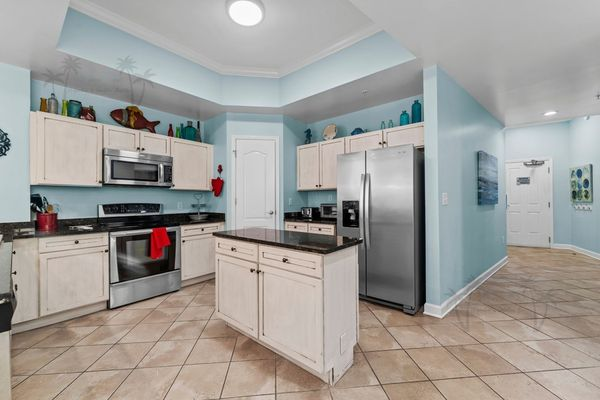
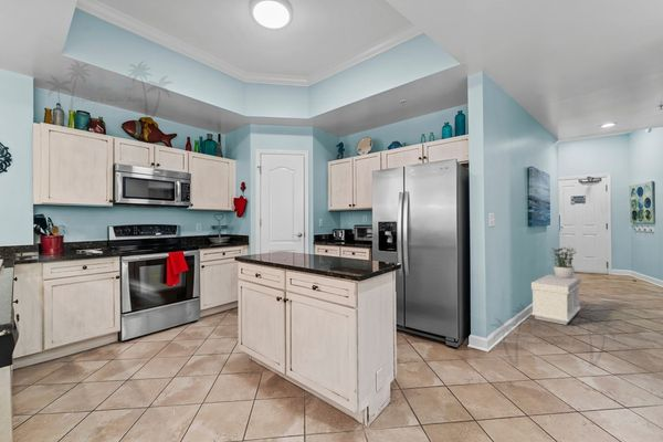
+ bench (557, 296)
+ potted plant (564, 261)
